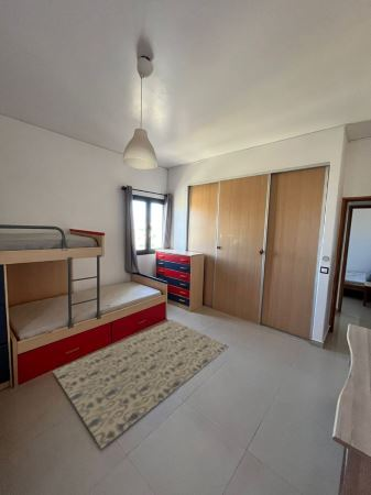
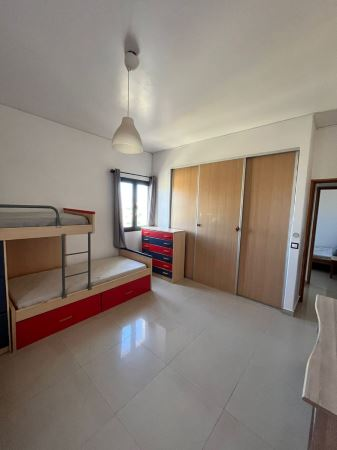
- rug (151, 356)
